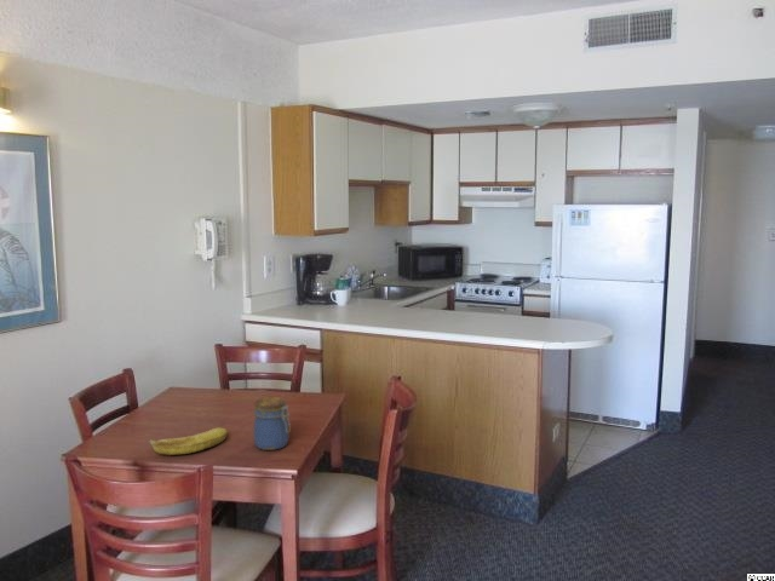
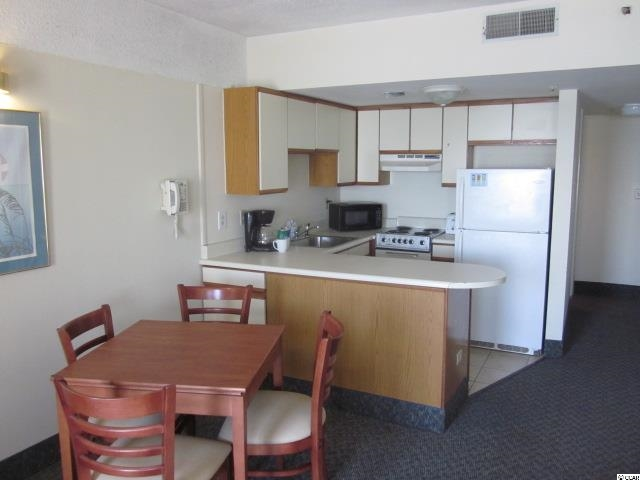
- jar (272, 422)
- banana (188, 439)
